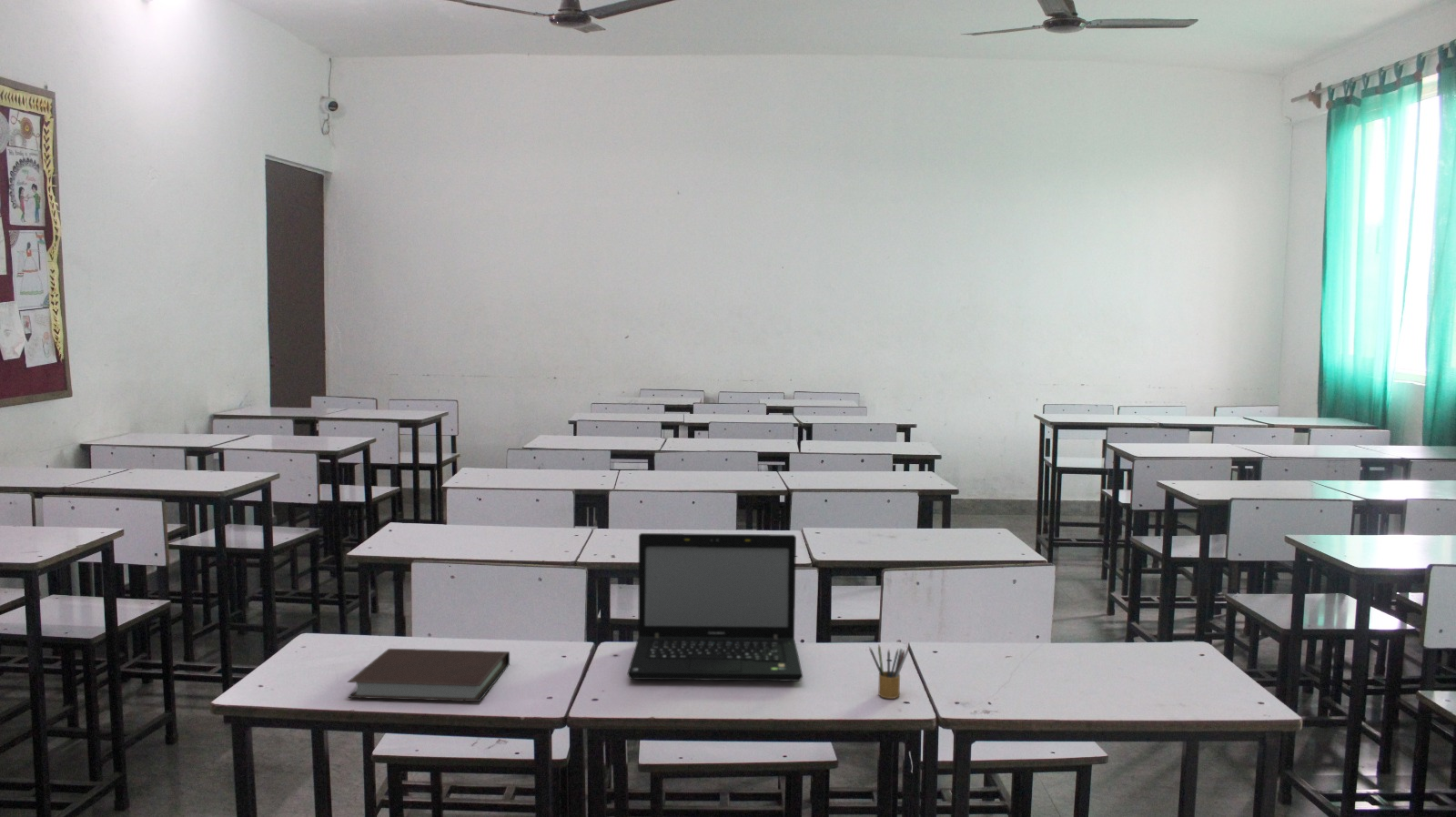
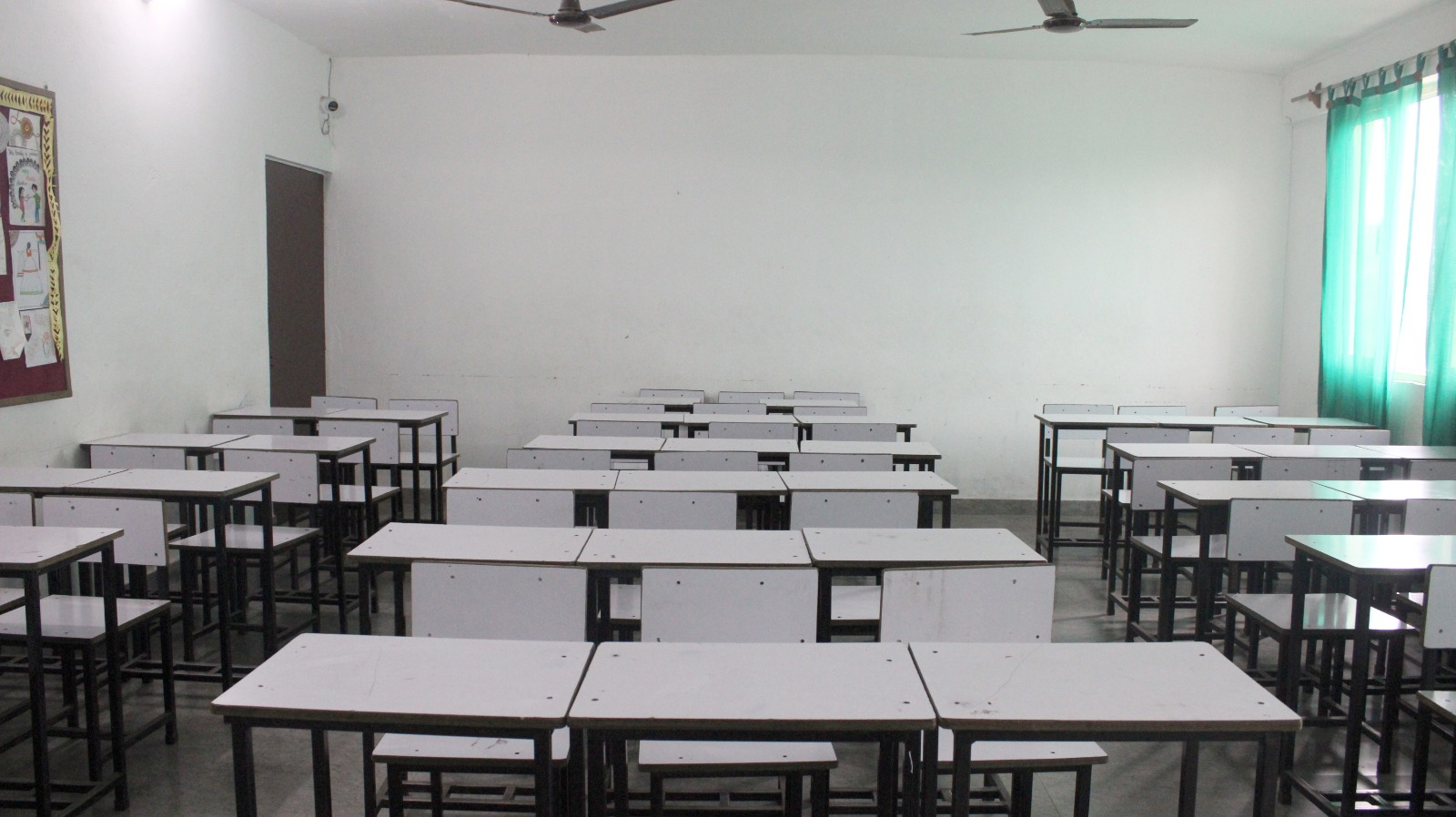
- notebook (432, 672)
- laptop (716, 604)
- pencil box (888, 670)
